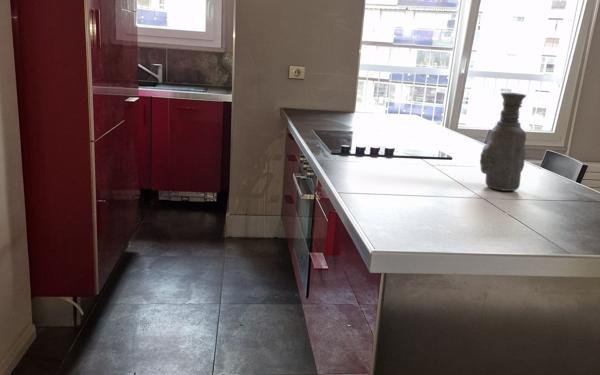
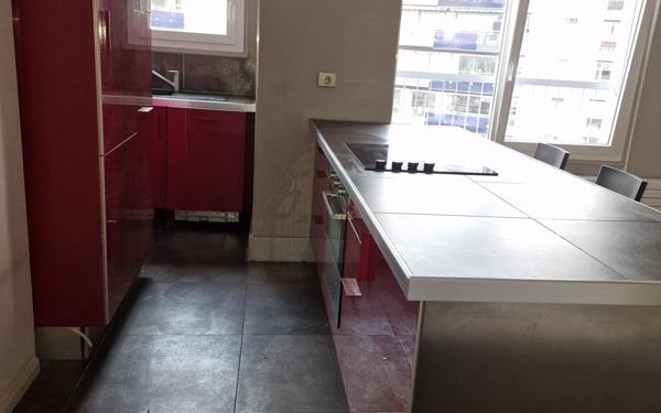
- vase (506, 141)
